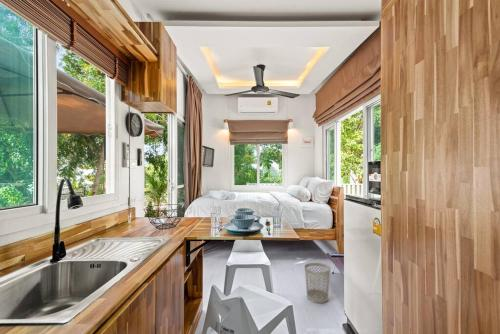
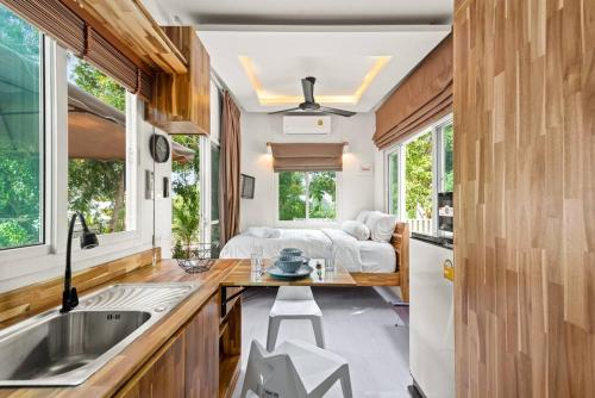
- wastebasket (316, 282)
